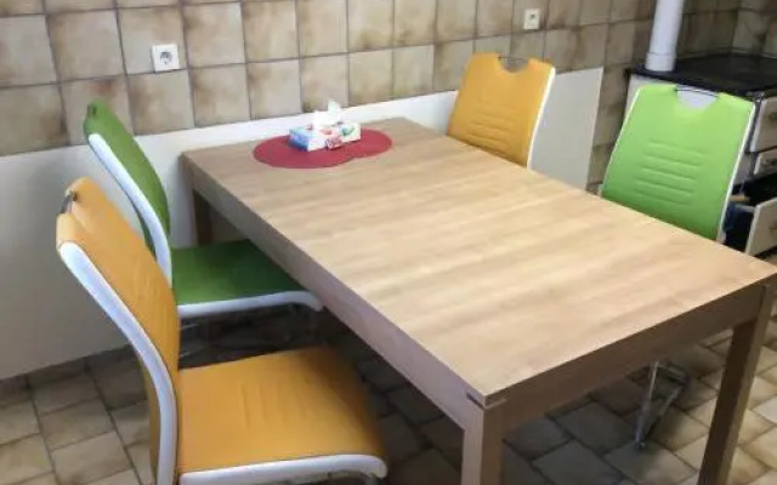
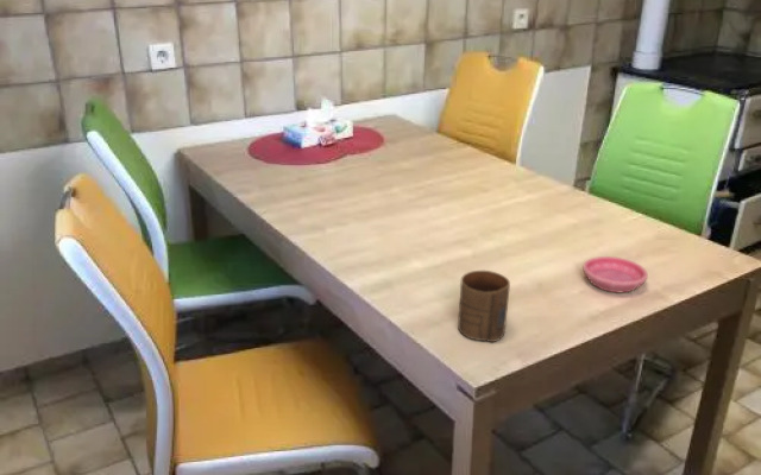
+ cup (484, 305)
+ saucer (614, 276)
